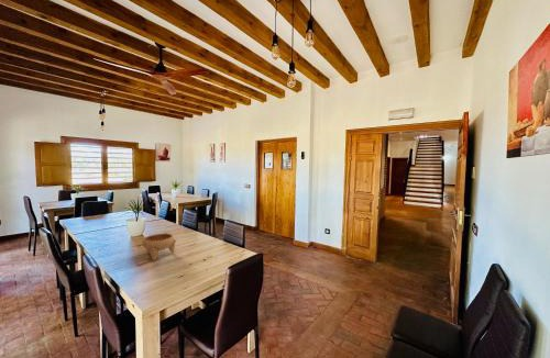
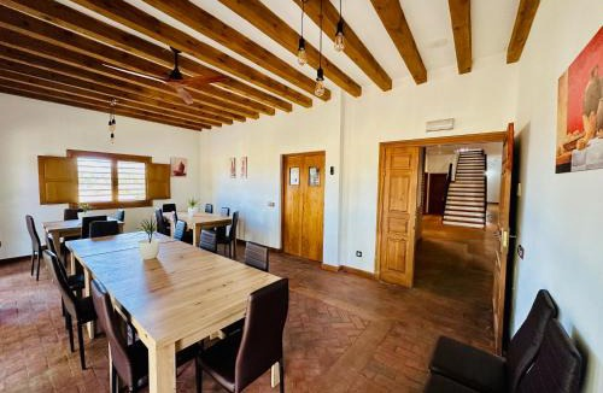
- bowl (160, 246)
